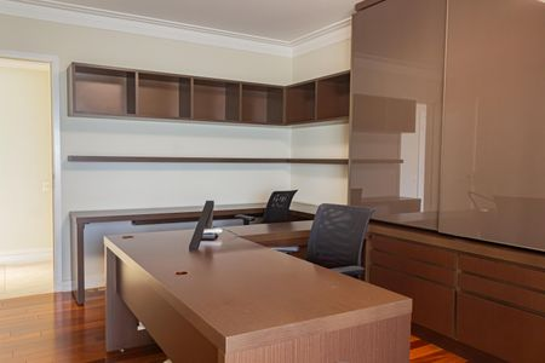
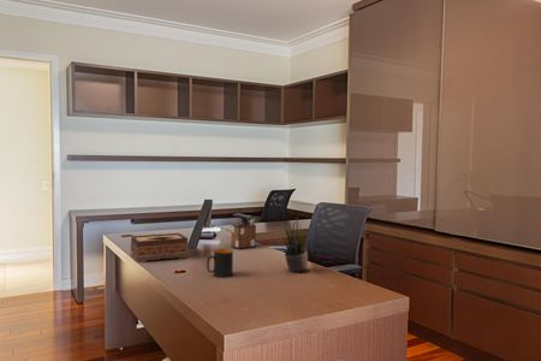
+ tissue box (159, 247)
+ mug (219, 262)
+ desk organizer (243, 231)
+ potted plant (293, 243)
